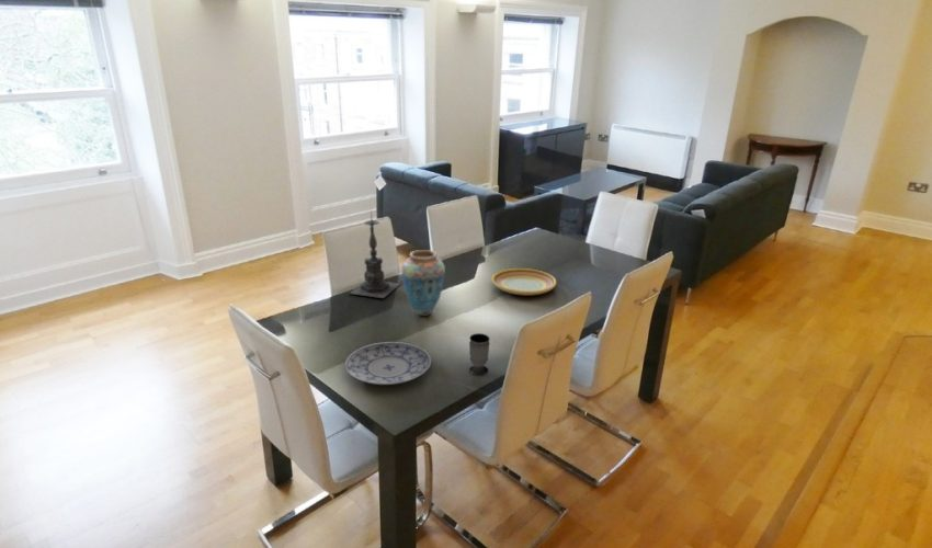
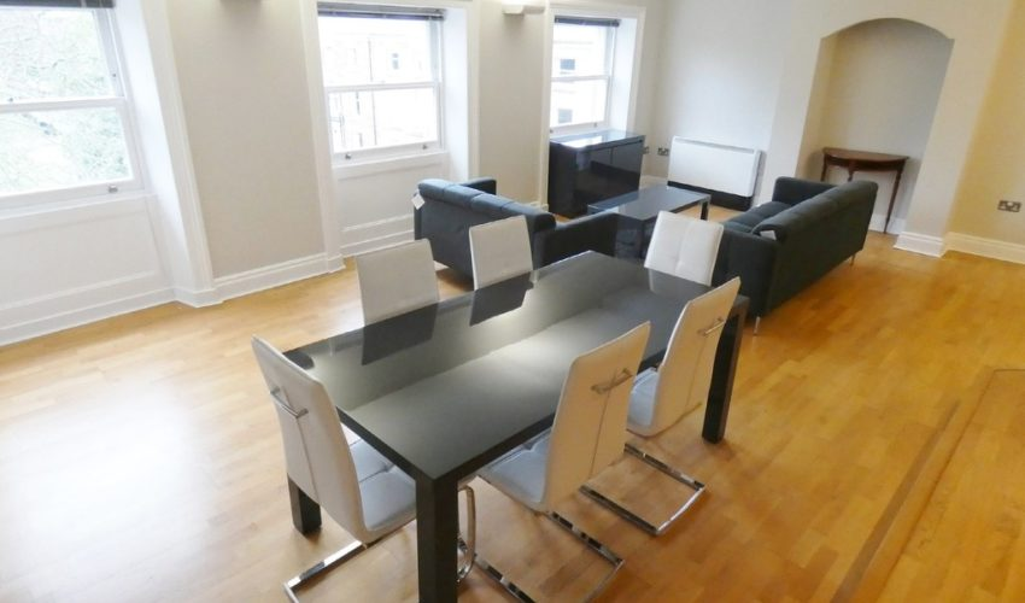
- cup (478, 354)
- plate (388, 365)
- candle holder (374, 250)
- plate (523, 283)
- vase (423, 284)
